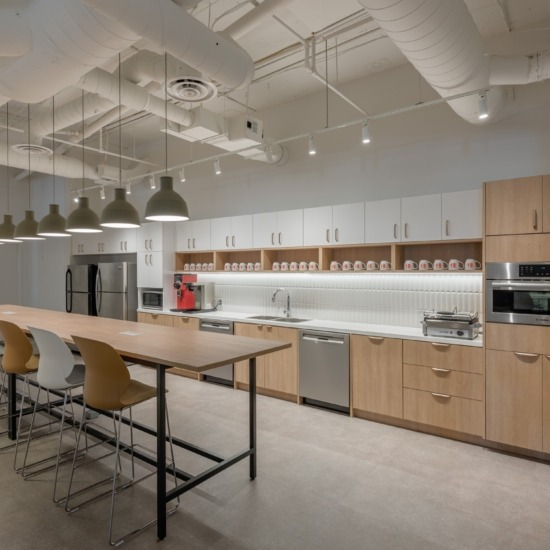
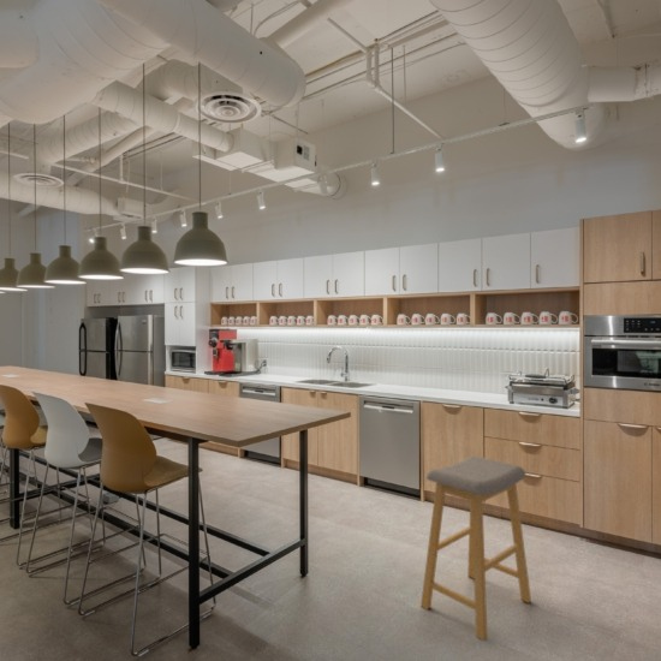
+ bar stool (476, 535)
